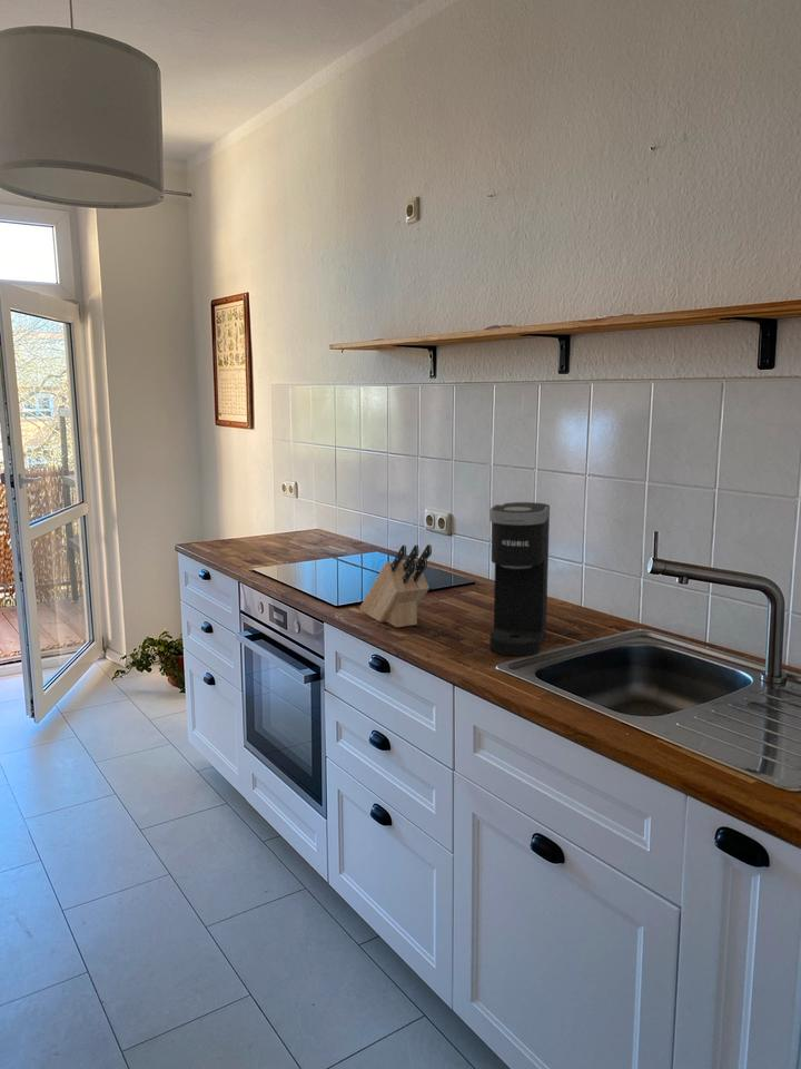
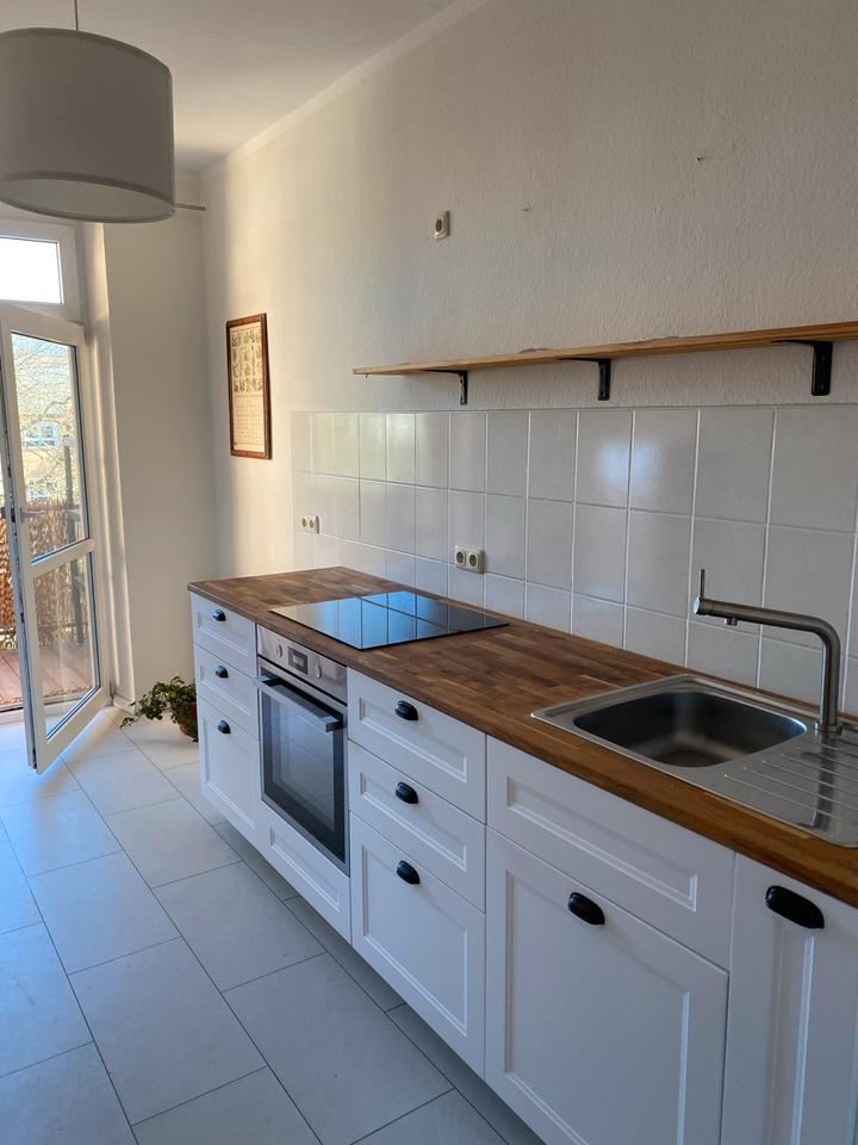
- coffee maker (520, 572)
- knife block (396, 579)
